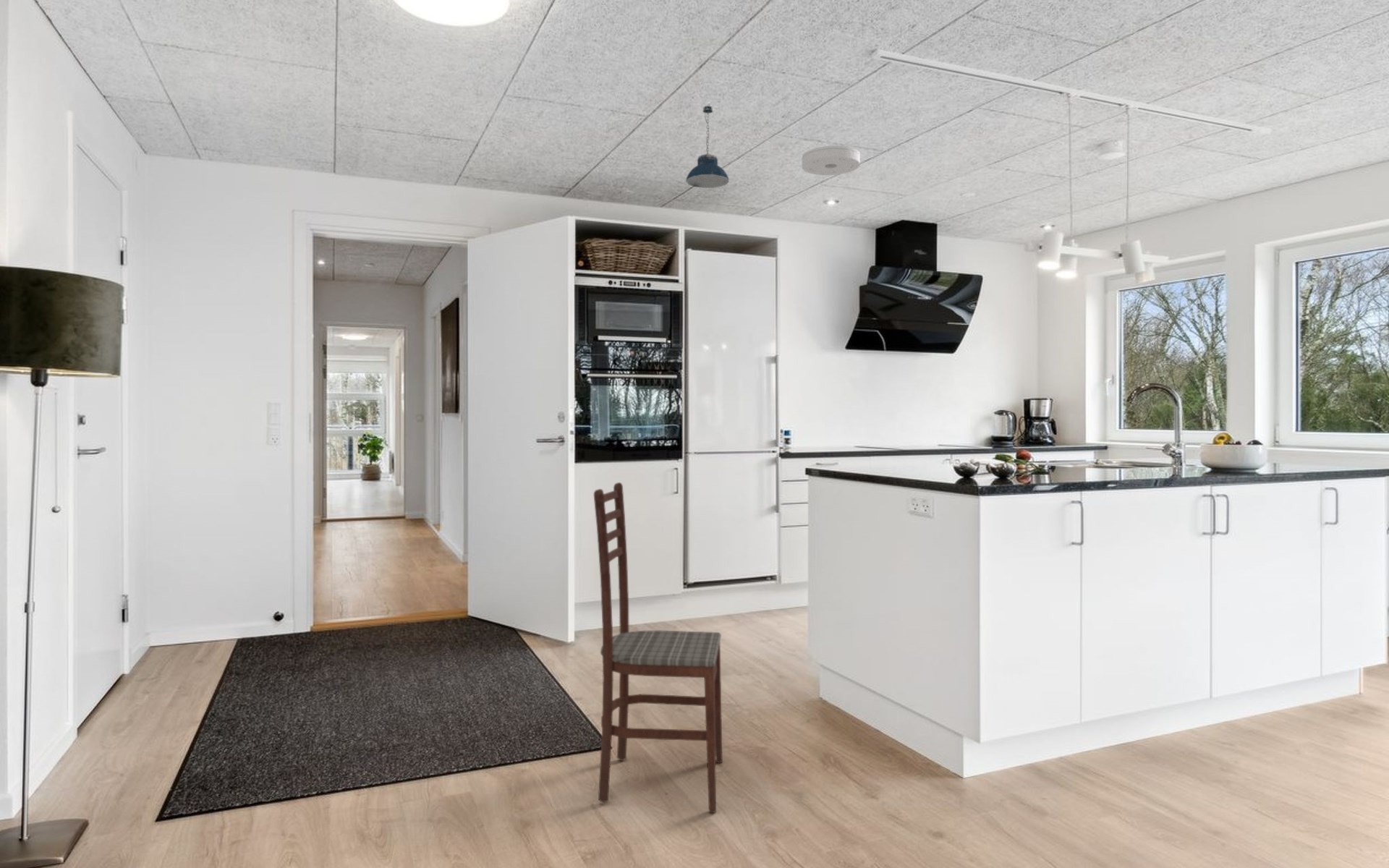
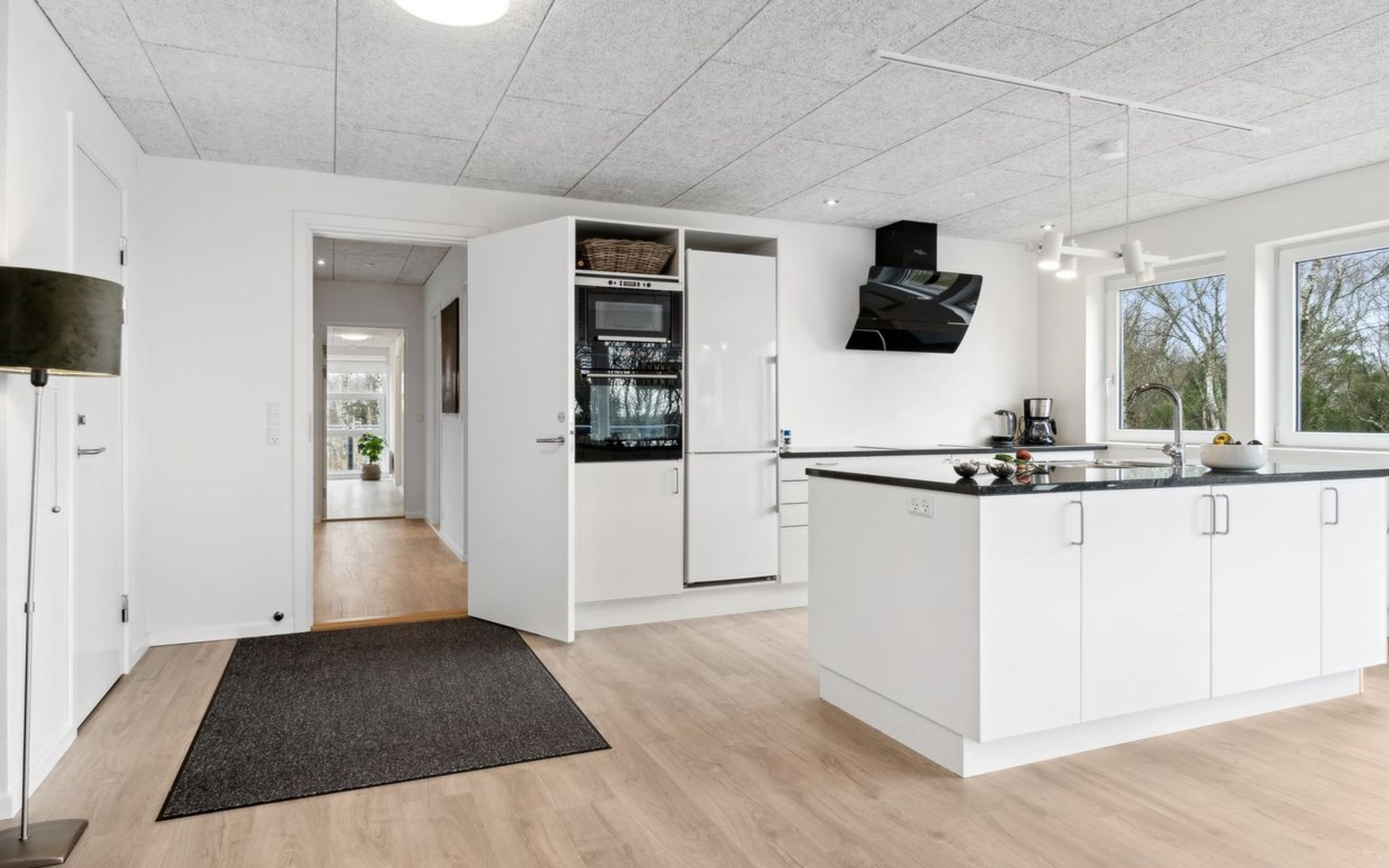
- pendant light (708, 145)
- dining chair (665, 634)
- smoke detector (831, 161)
